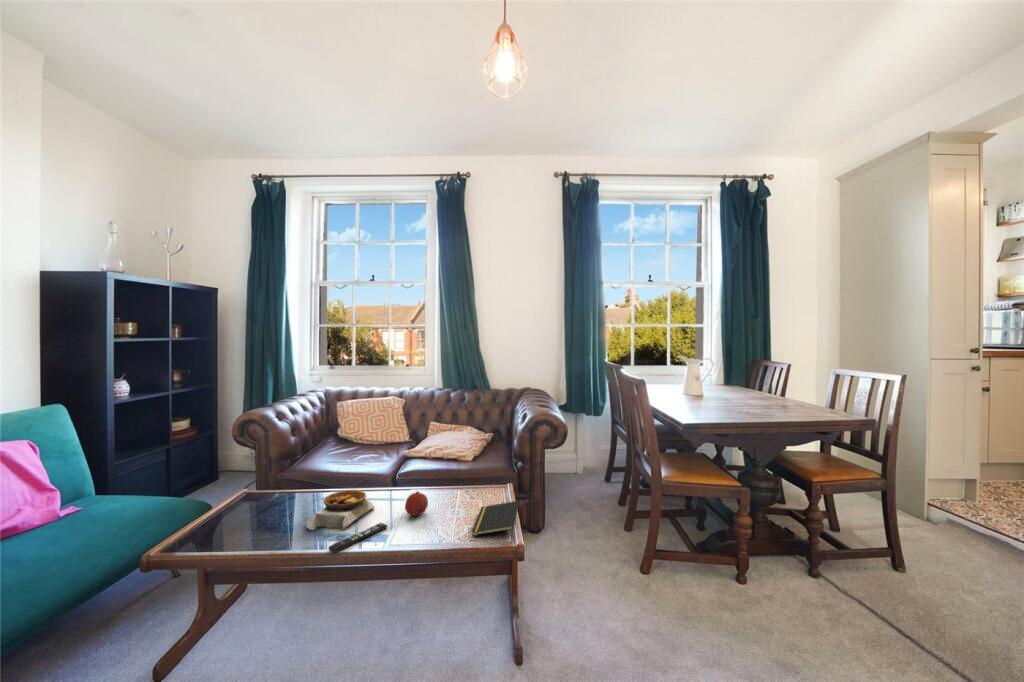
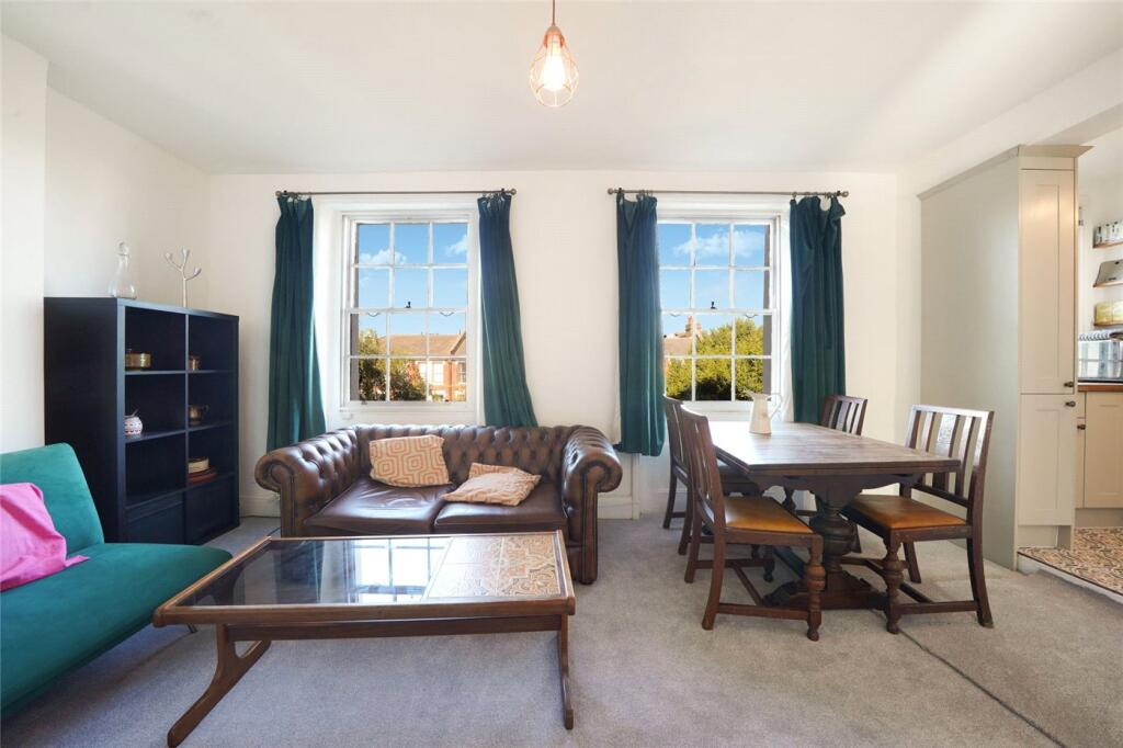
- remote control (359, 536)
- bowl (344, 504)
- notepad (496, 517)
- fruit (416, 503)
